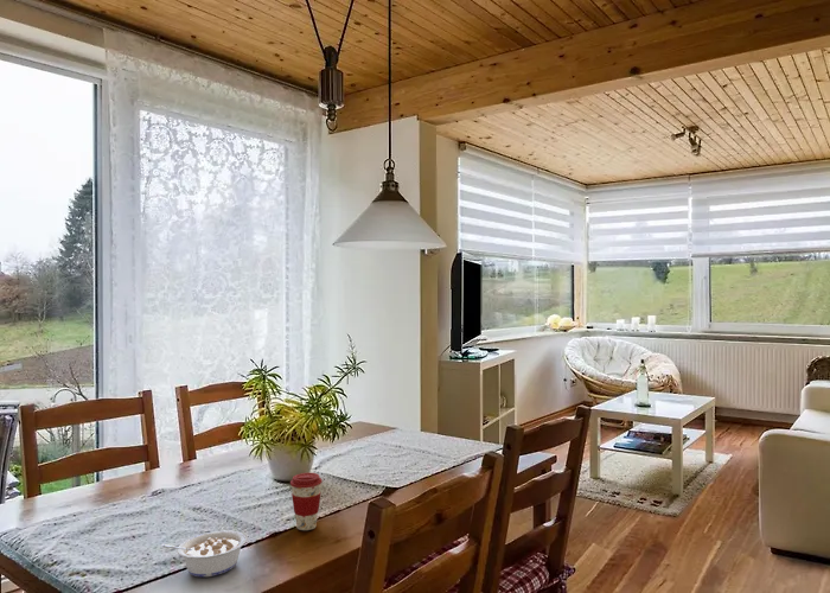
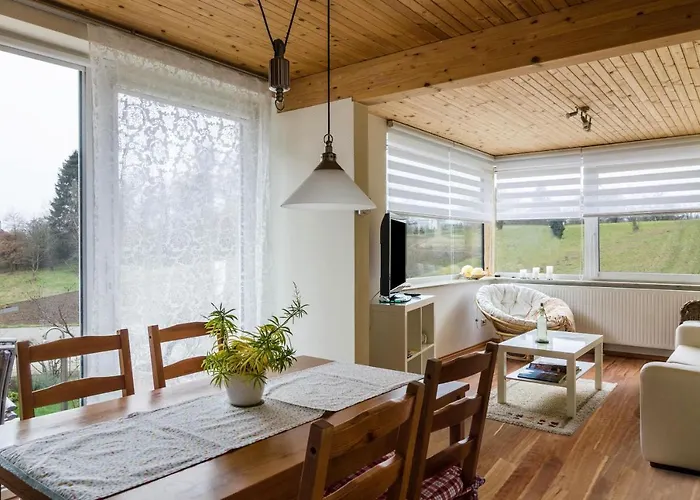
- coffee cup (306, 500)
- legume (210, 553)
